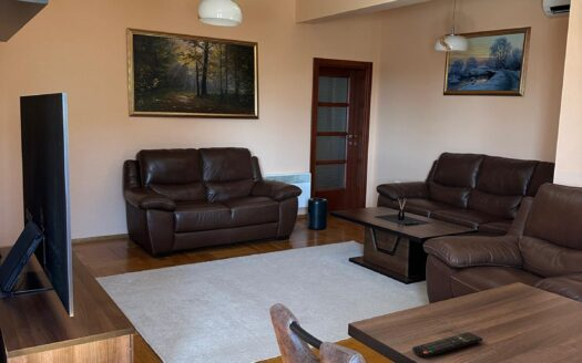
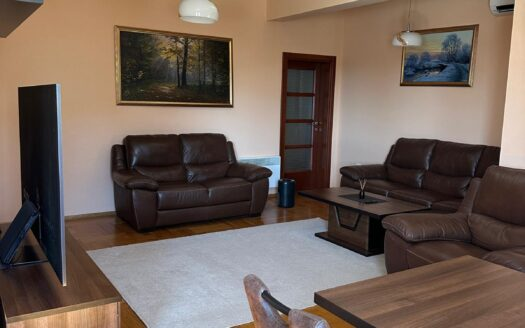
- remote control (447, 344)
